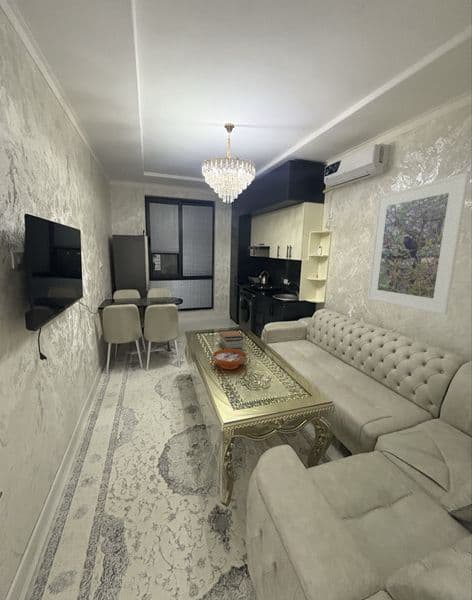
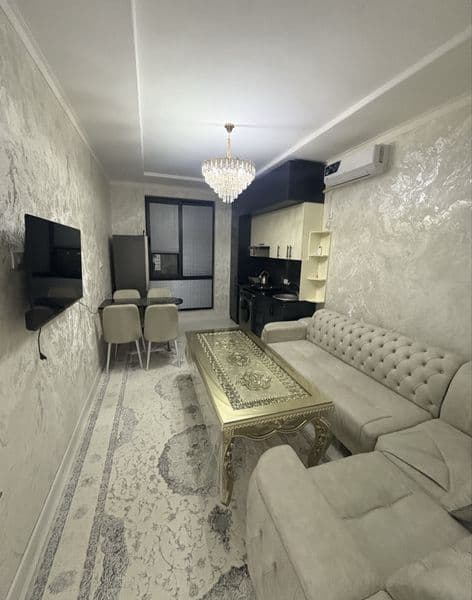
- decorative bowl (229, 359)
- book stack (230, 340)
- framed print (408, 248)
